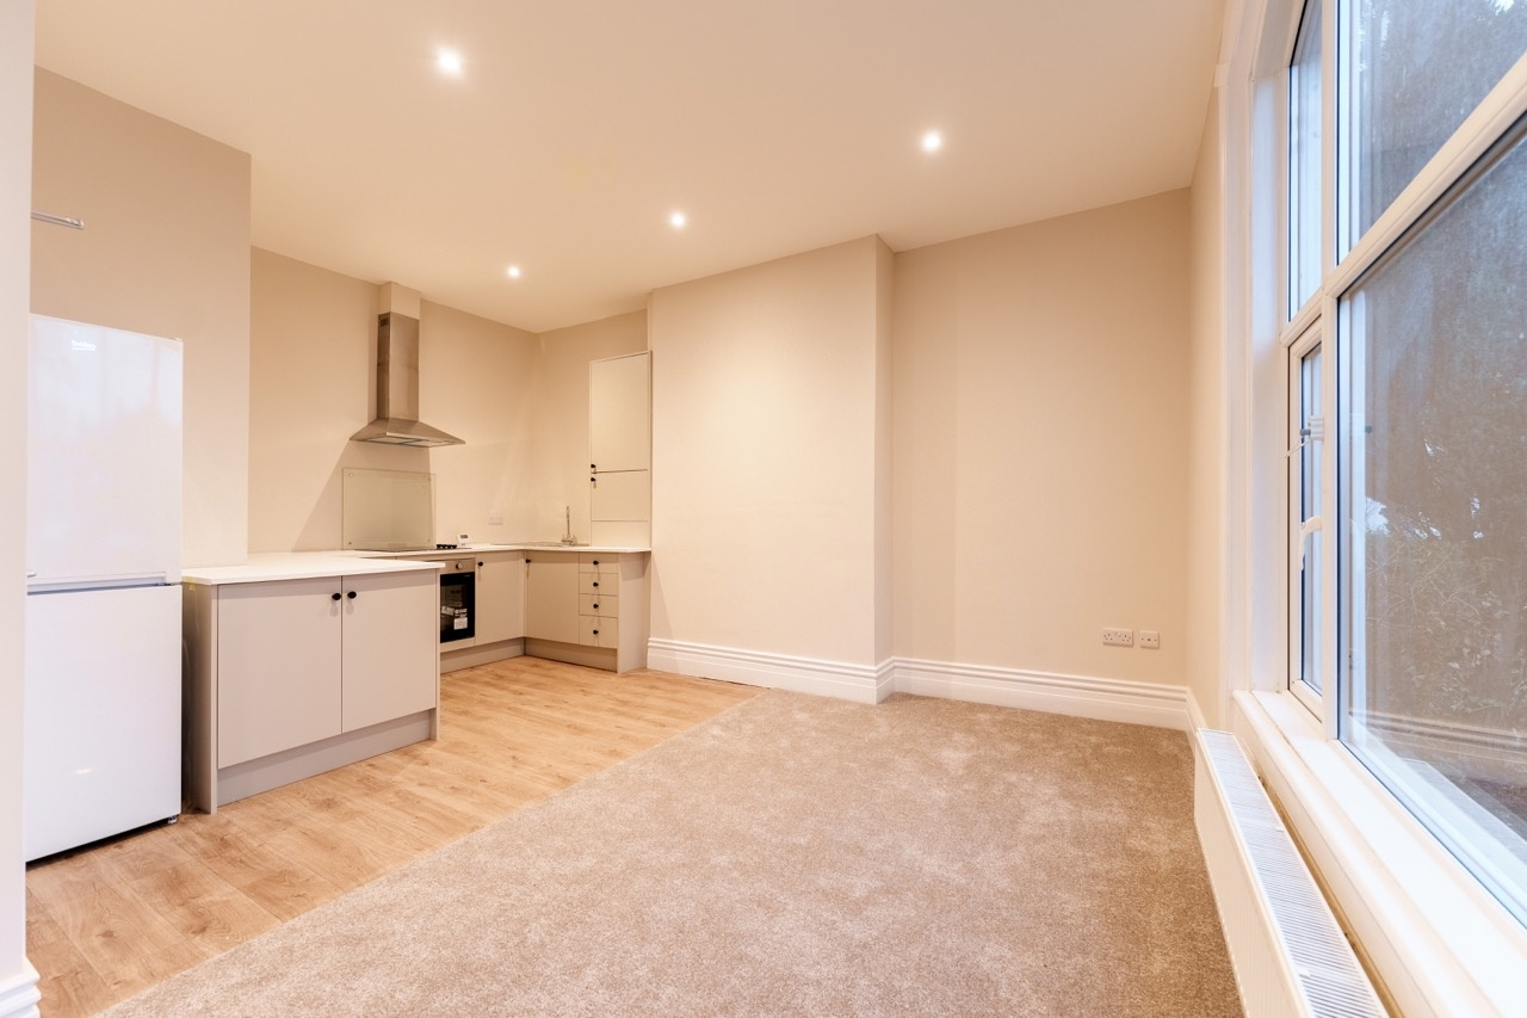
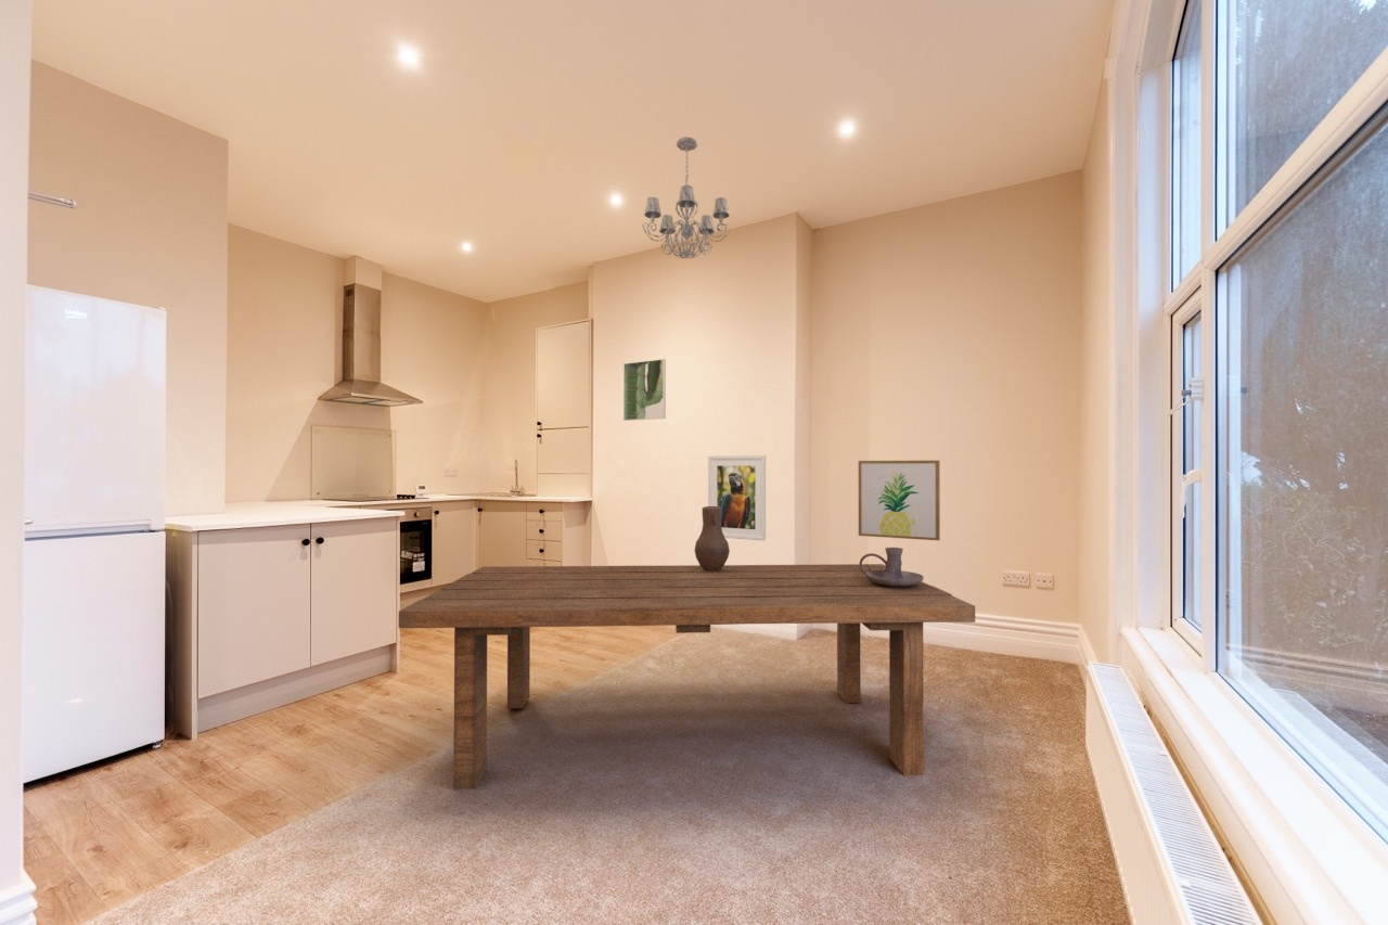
+ candle holder (888, 565)
+ chandelier (686, 197)
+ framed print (644, 390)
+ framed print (735, 497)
+ dining table (689, 632)
+ wall art (898, 499)
+ vase (711, 538)
